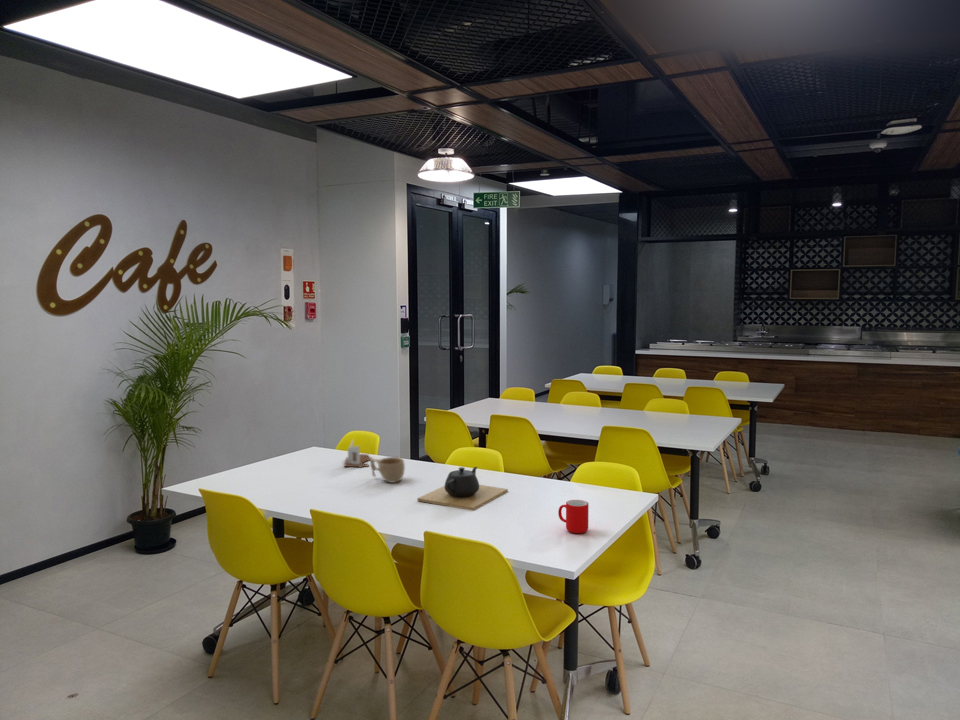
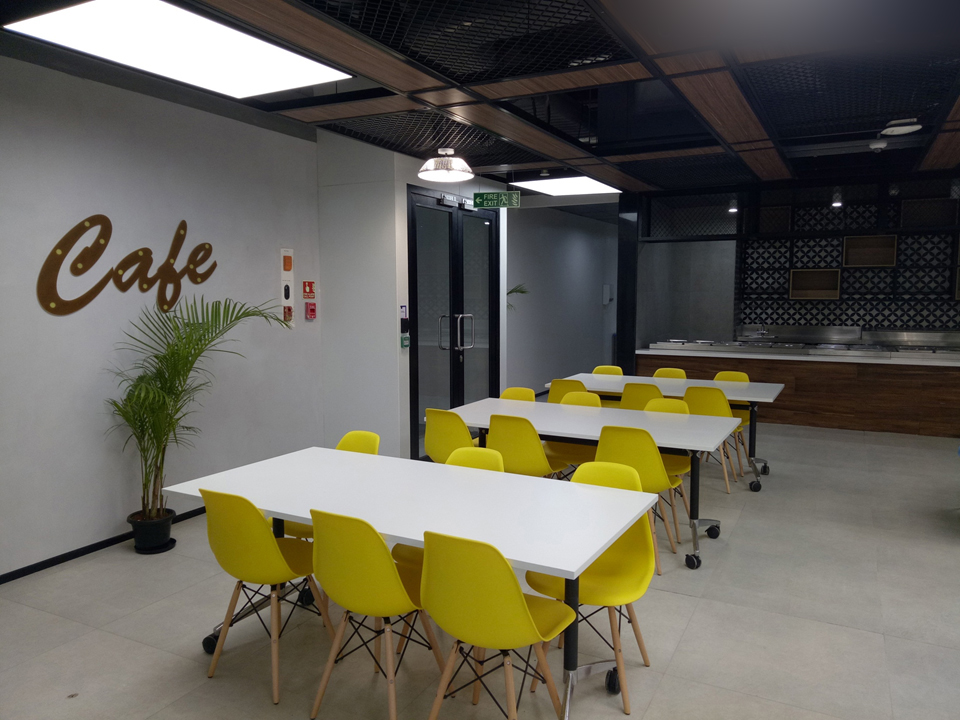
- cup (572, 515)
- cup (387, 469)
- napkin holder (359, 451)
- teapot (463, 481)
